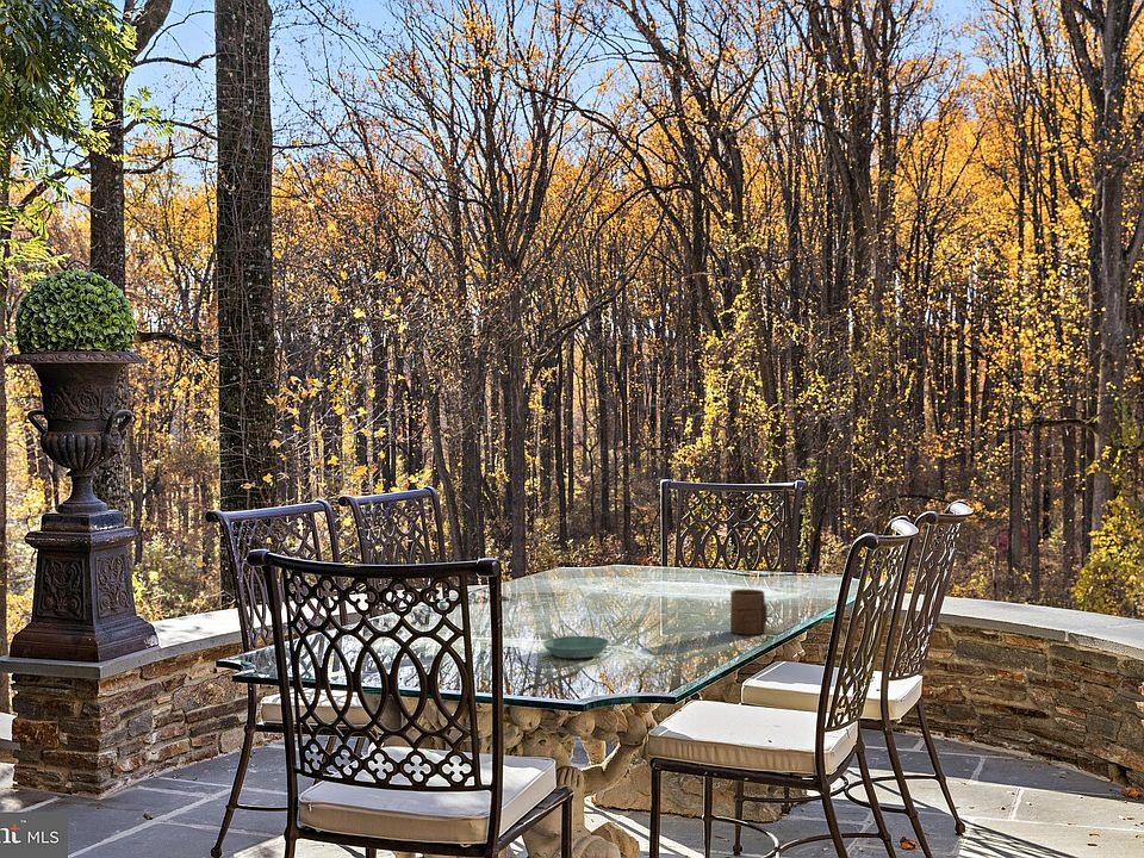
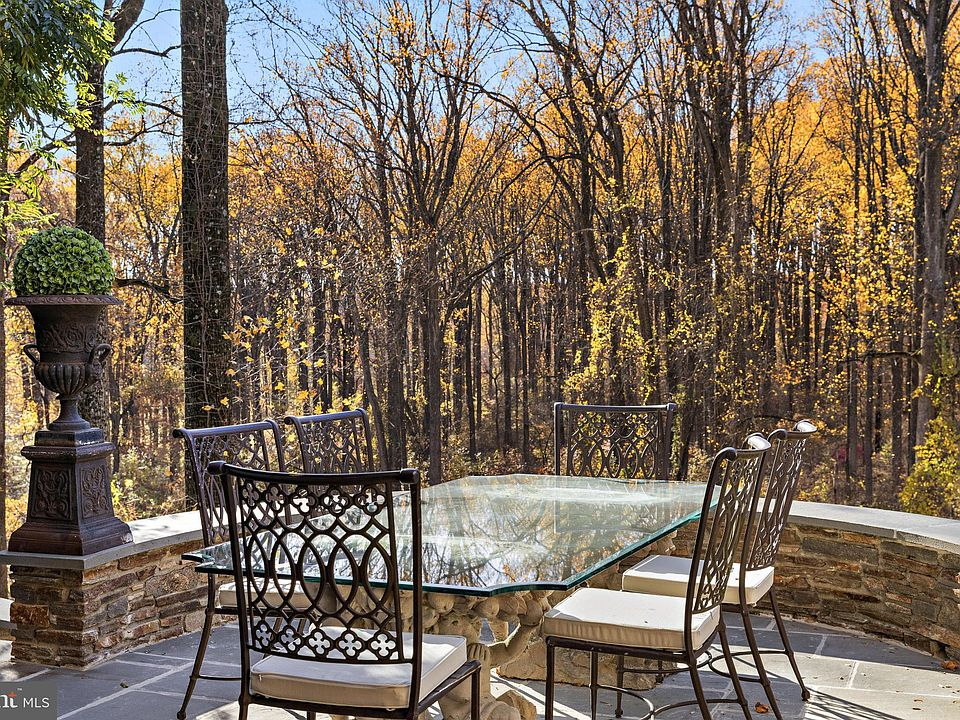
- saucer (576, 647)
- cup (748, 611)
